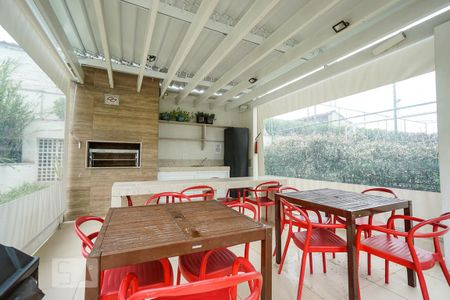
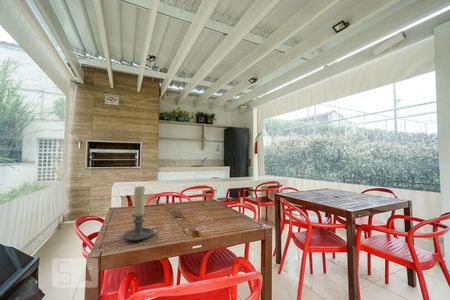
+ candle holder (142, 211)
